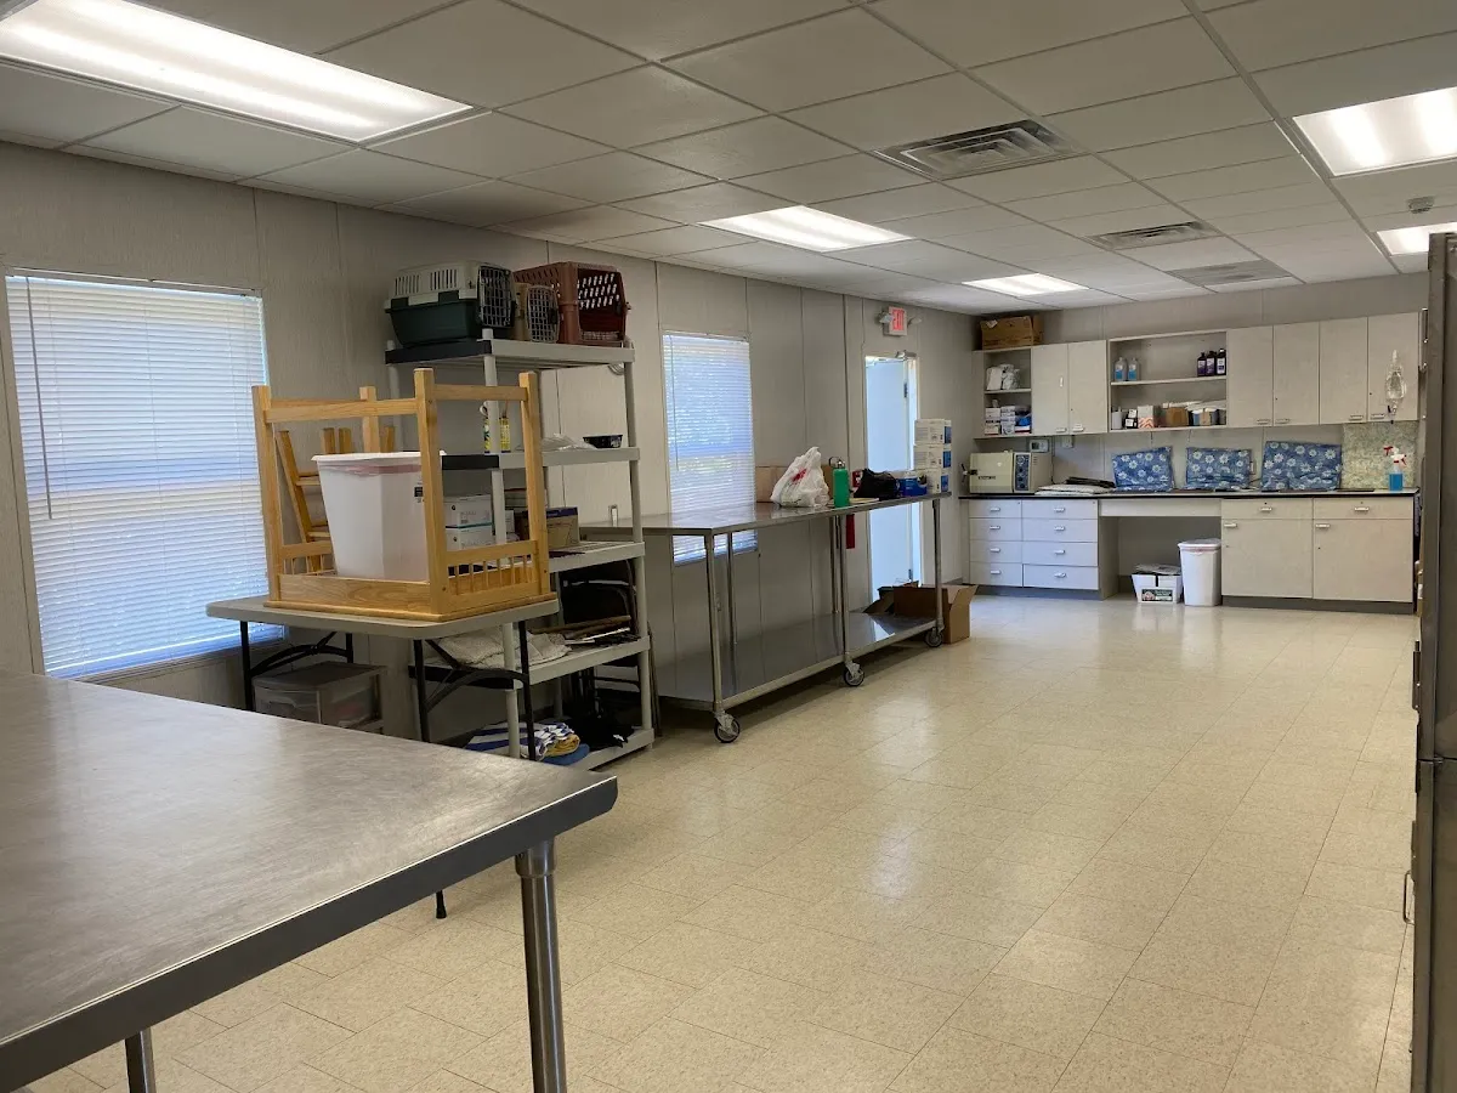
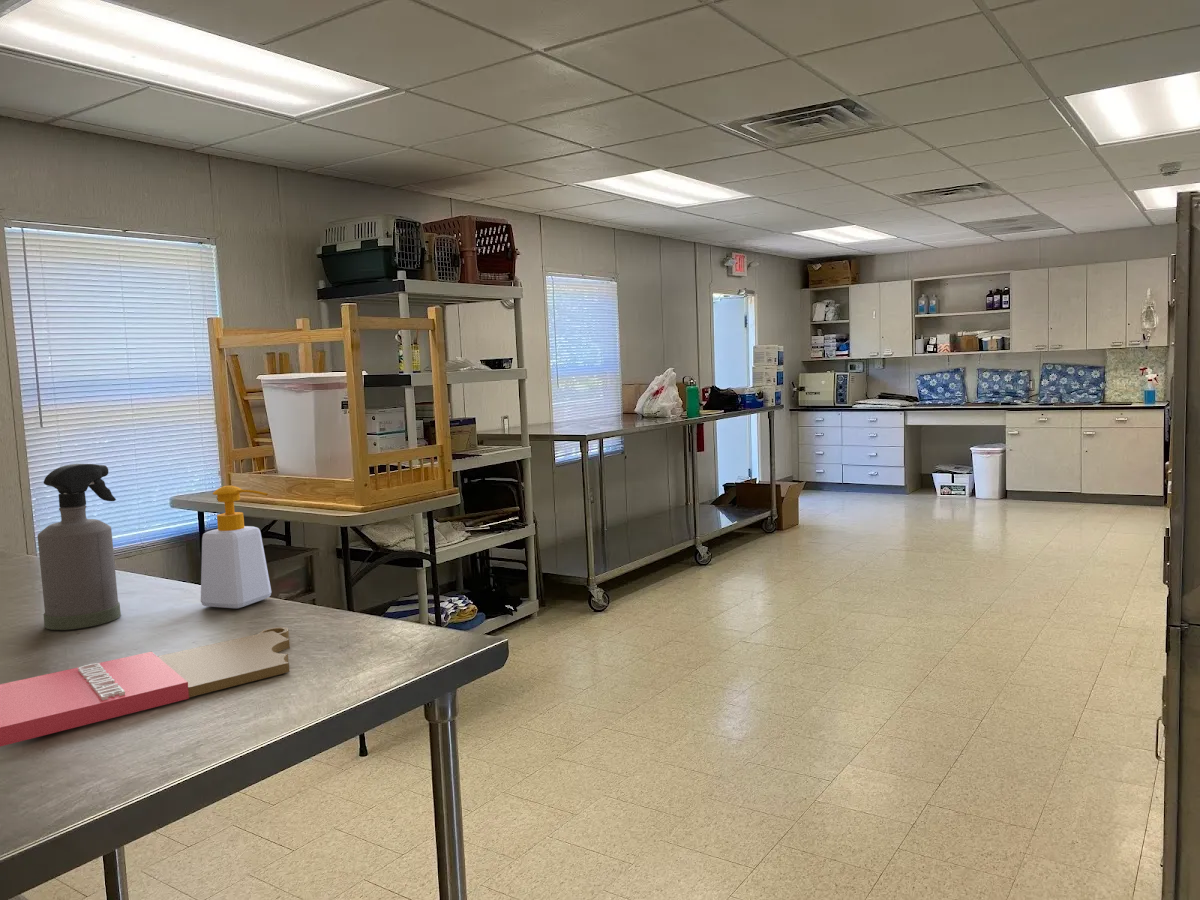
+ spray bottle (81, 542)
+ cutting board (130, 679)
+ soap bottle (241, 544)
